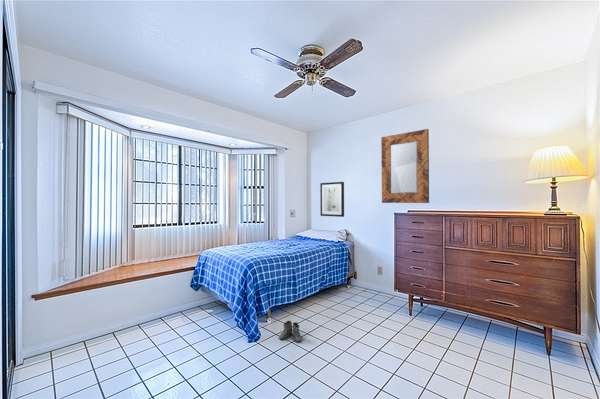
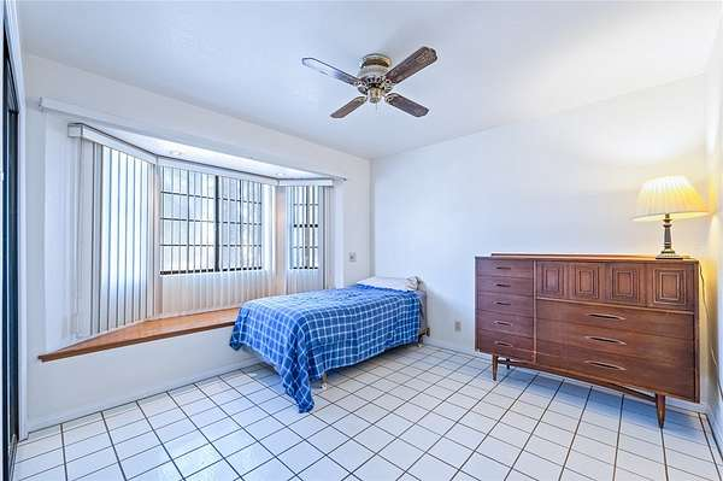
- wall art (331, 199)
- boots (290, 330)
- home mirror (403, 168)
